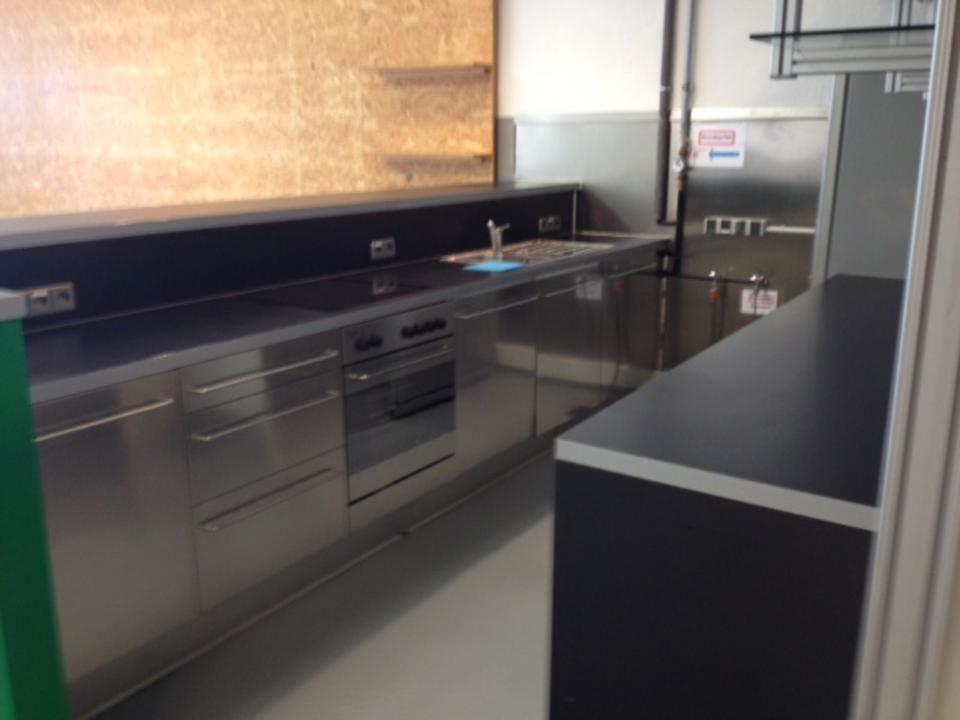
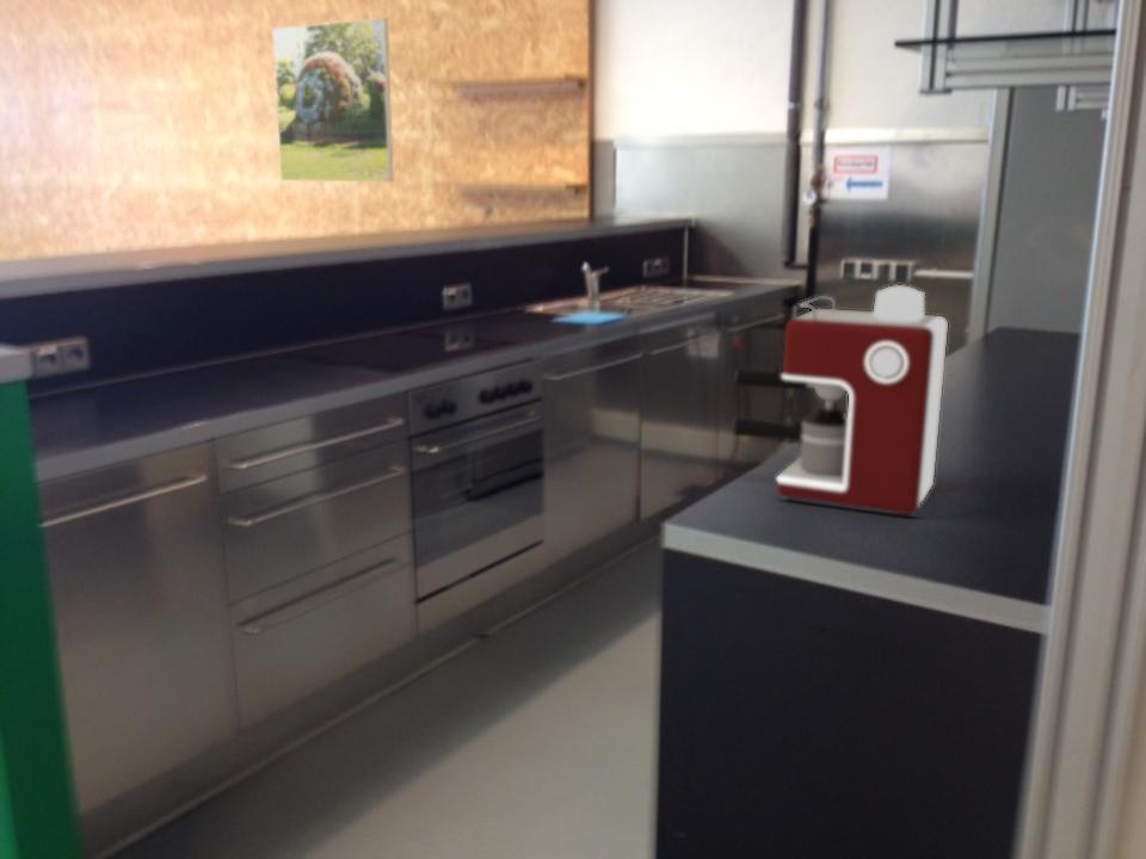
+ coffee maker (831, 389)
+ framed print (332, 103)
